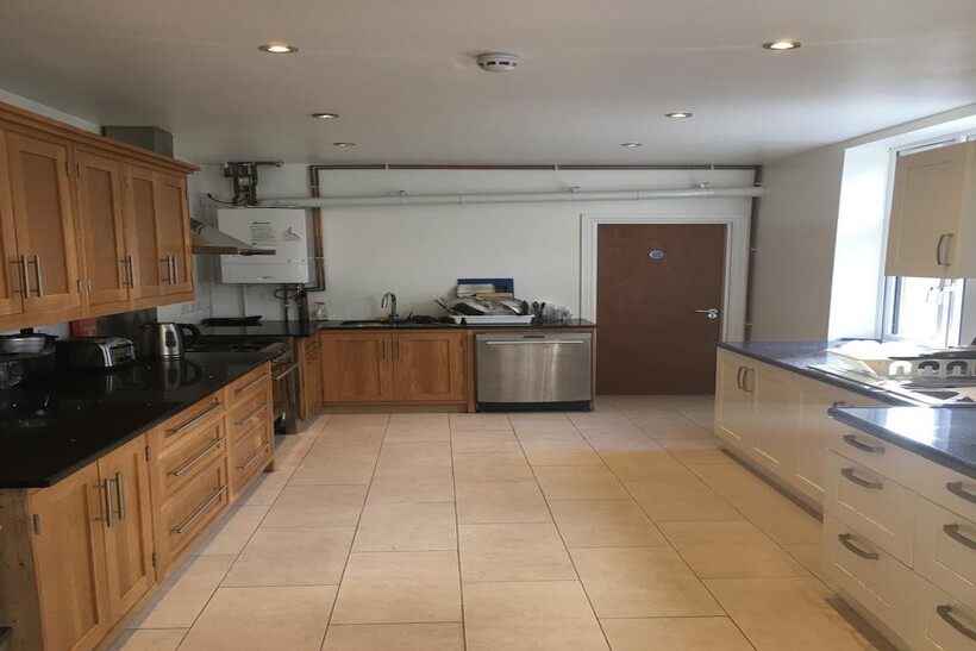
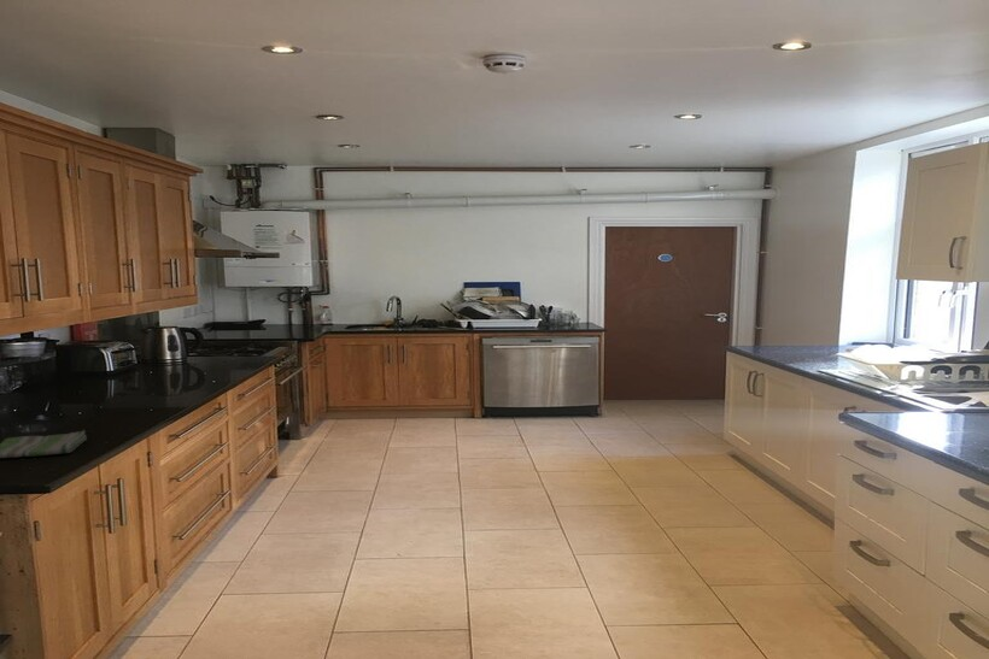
+ dish towel (37, 443)
